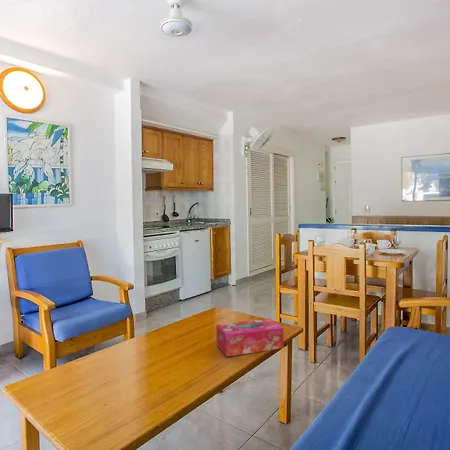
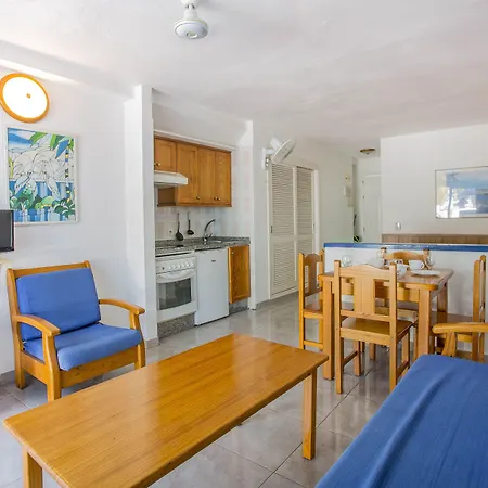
- tissue box (249, 336)
